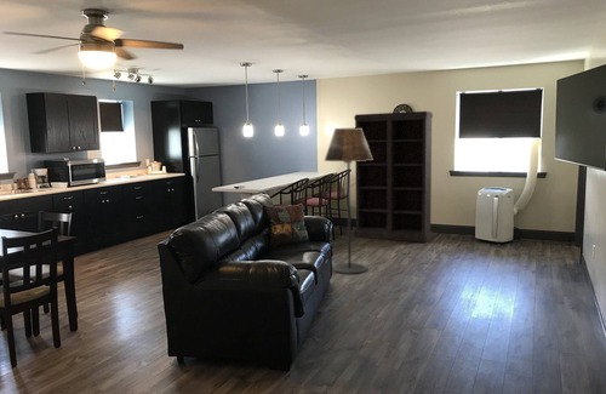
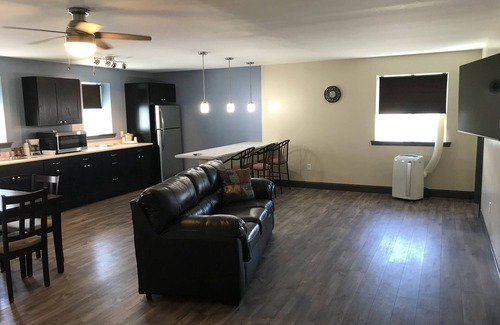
- bookshelf (393, 176)
- floor lamp (348, 199)
